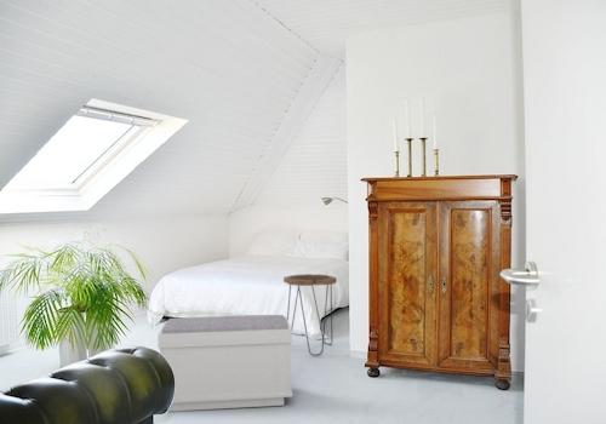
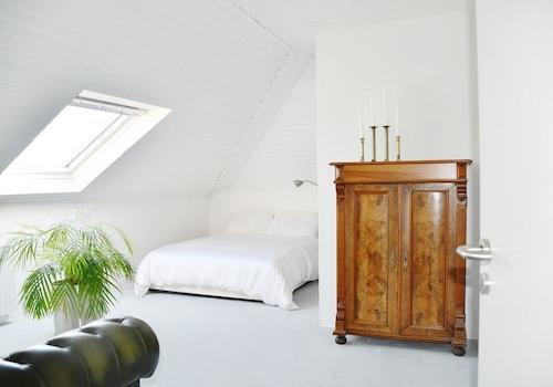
- bench (227, 359)
- side table (303, 313)
